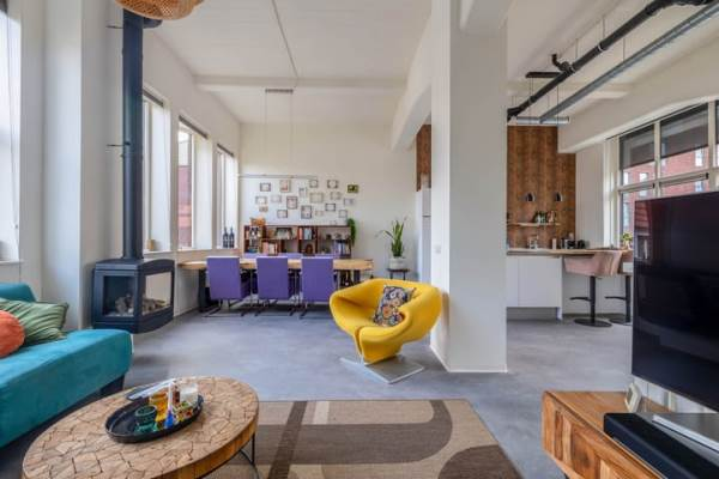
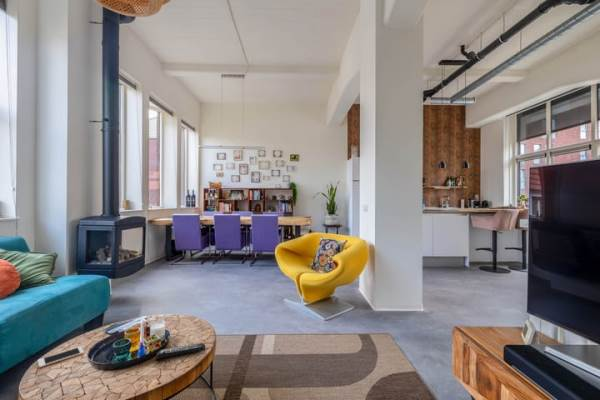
+ cell phone (61, 356)
+ remote control (181, 350)
